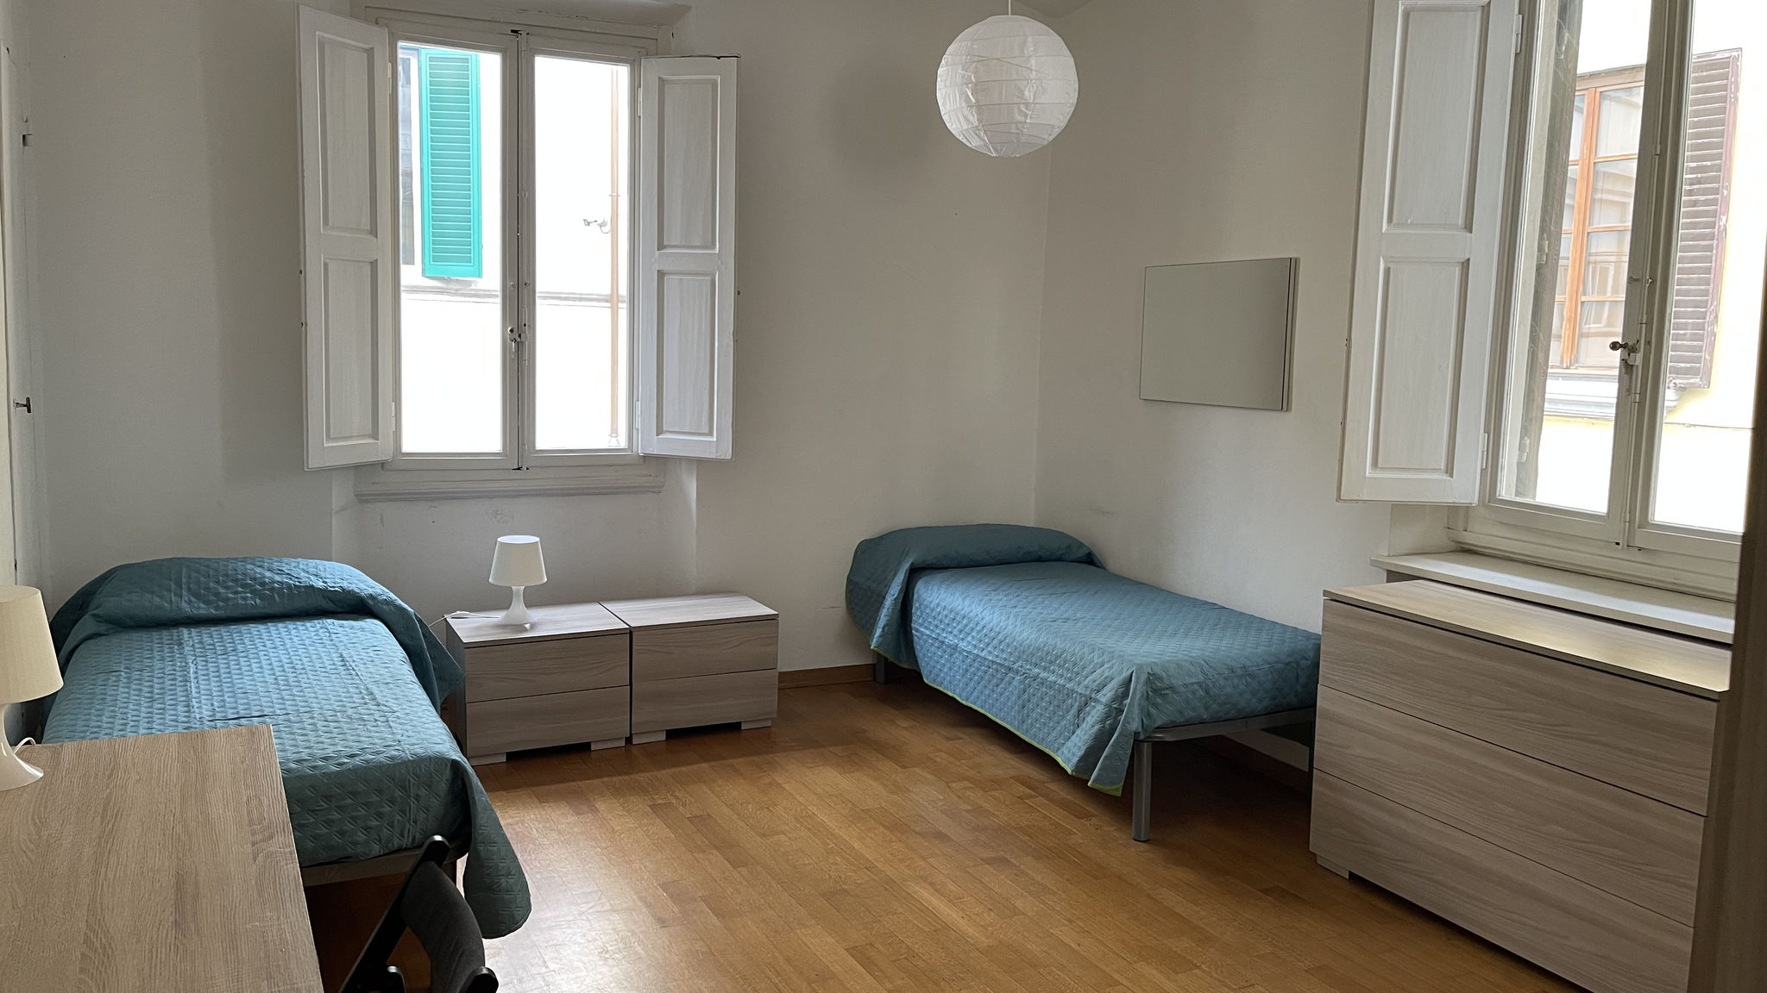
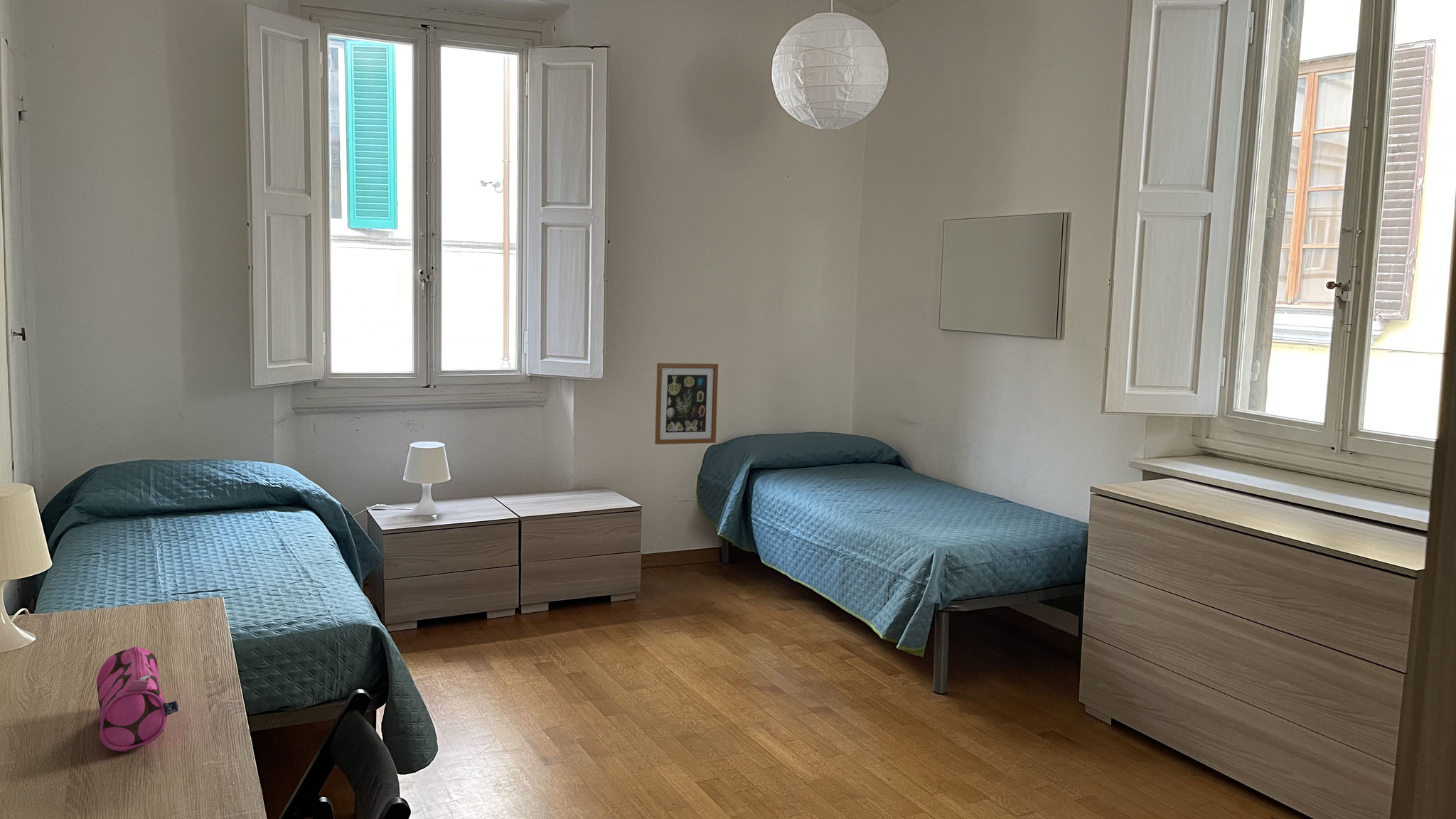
+ pencil case (132, 692)
+ wall art (687, 403)
